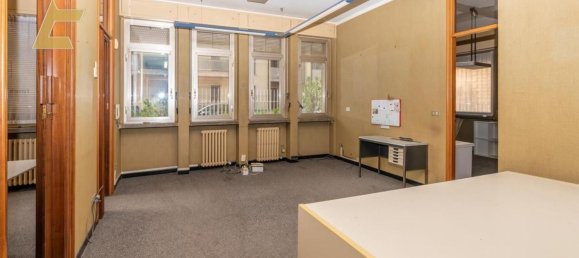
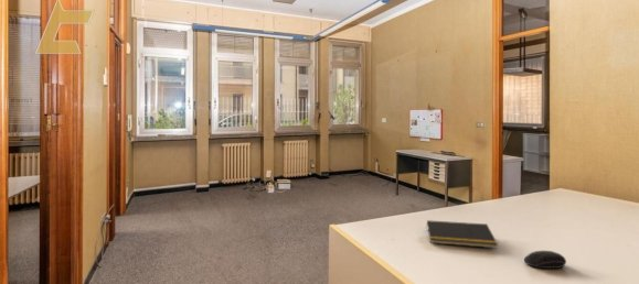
+ computer mouse (544, 258)
+ notepad (459, 232)
